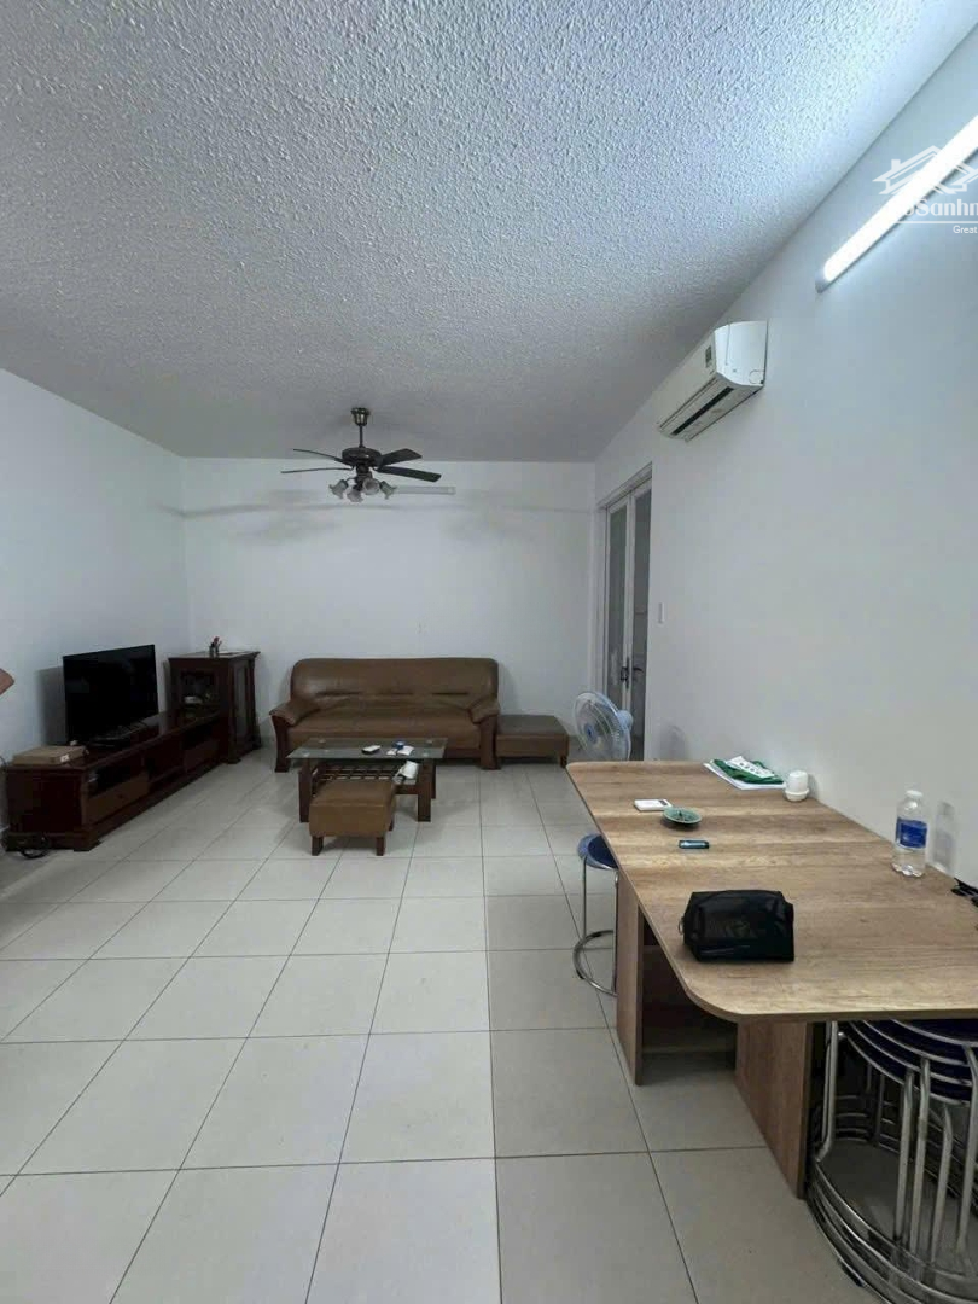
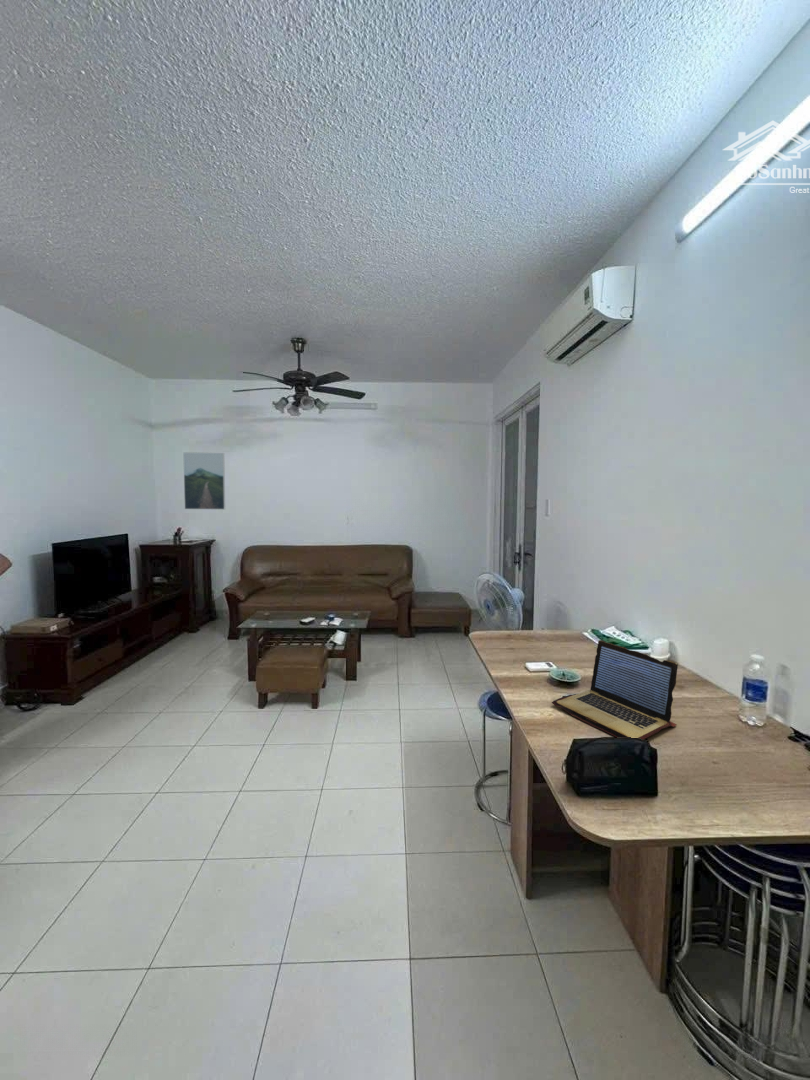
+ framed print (204, 481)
+ laptop (612, 686)
